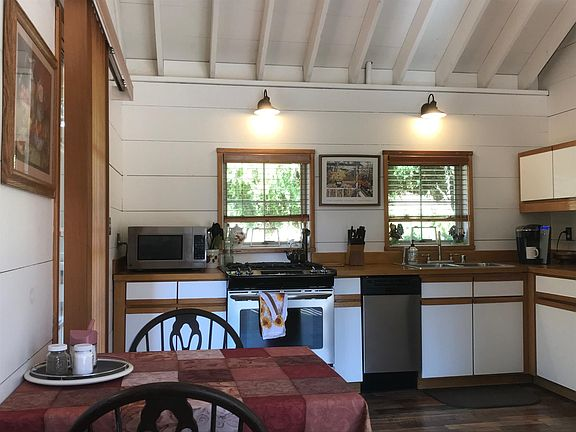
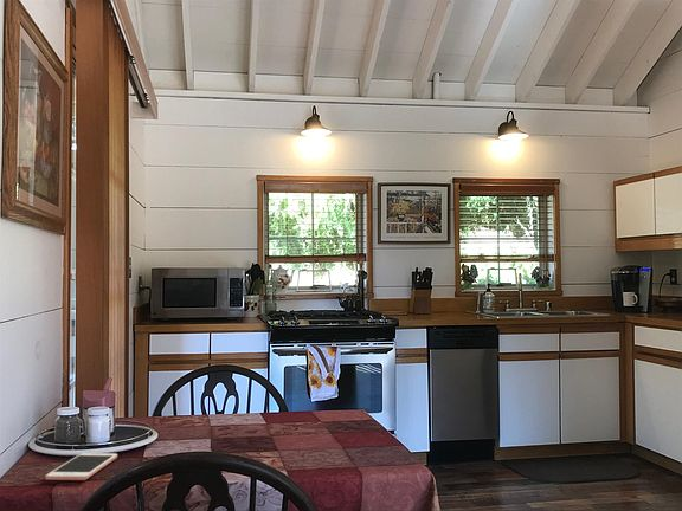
+ cell phone (83, 465)
